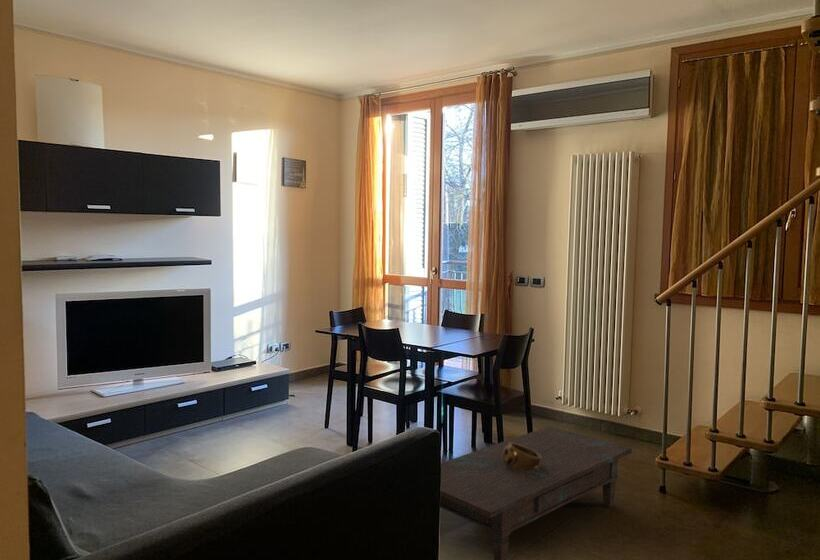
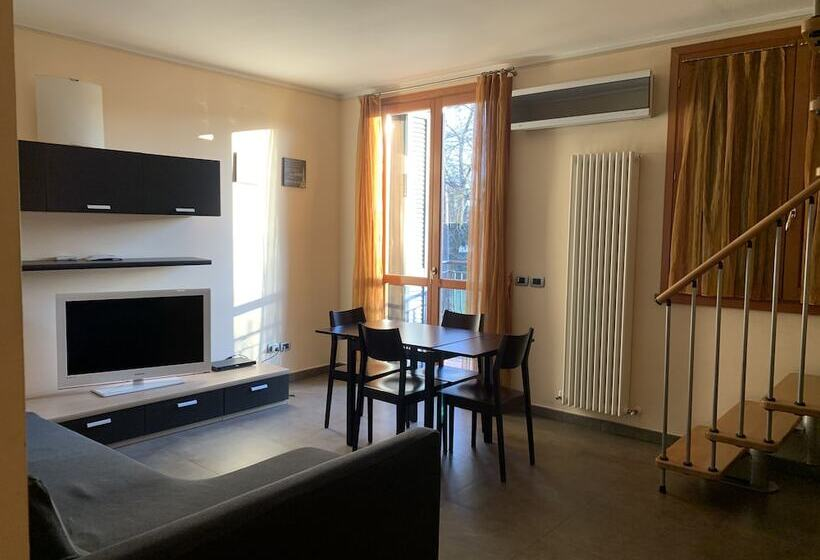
- coffee table (525, 489)
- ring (522, 454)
